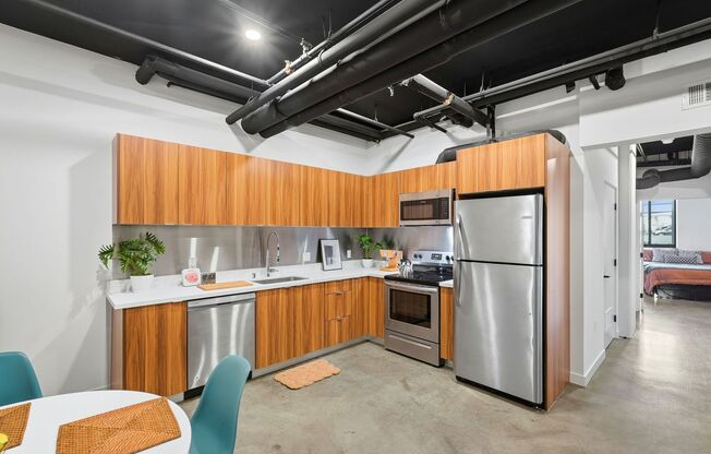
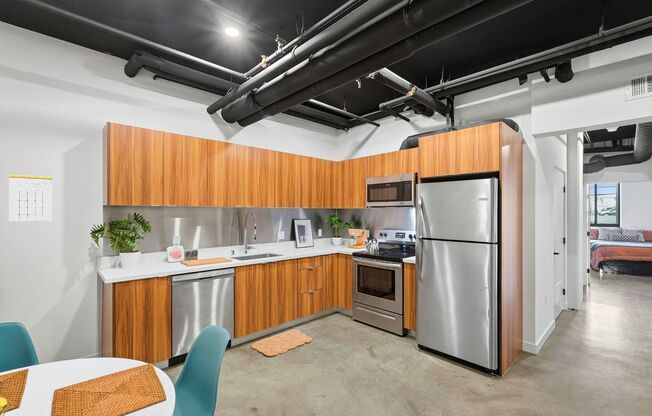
+ calendar (31, 193)
